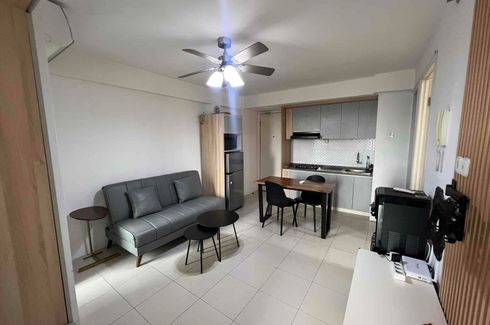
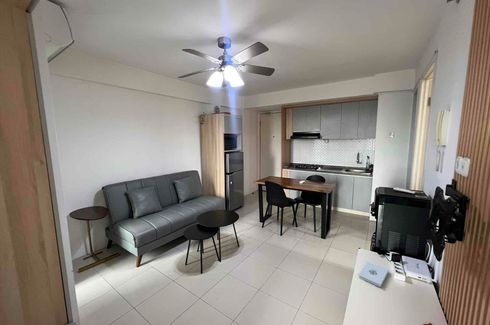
+ notepad (373, 273)
